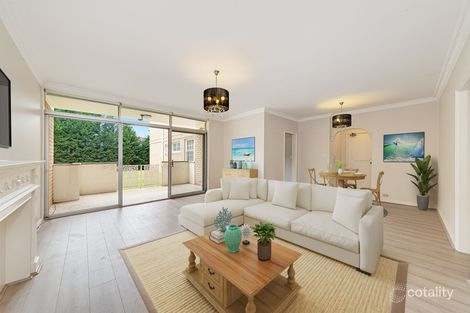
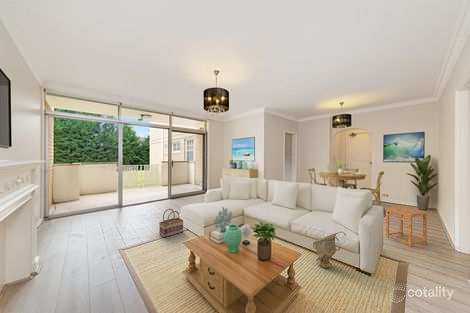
+ side table (402, 225)
+ basket (171, 221)
+ bag (329, 249)
